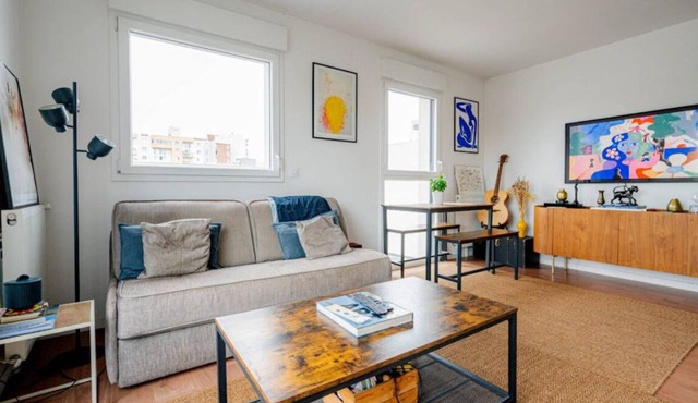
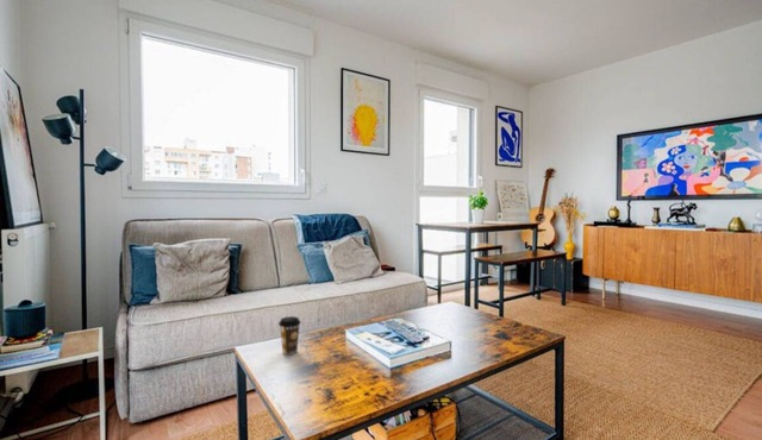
+ coffee cup (289, 335)
